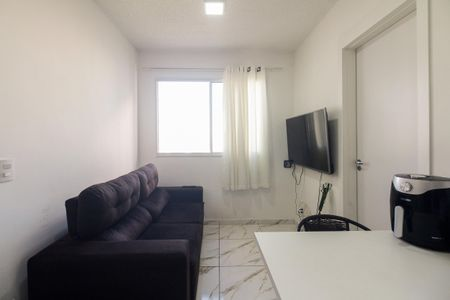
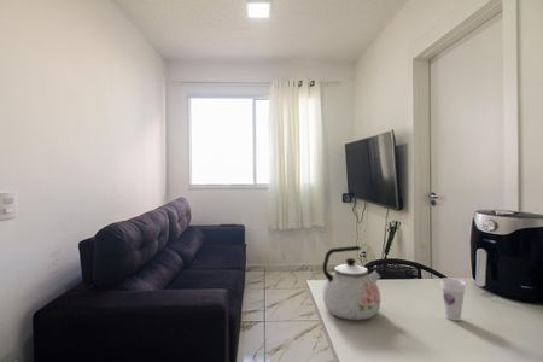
+ cup (453, 299)
+ kettle (351, 279)
